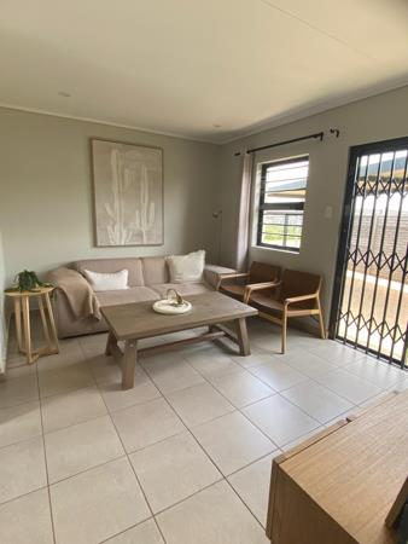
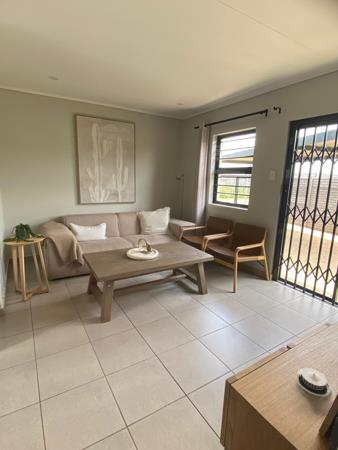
+ architectural model (313, 377)
